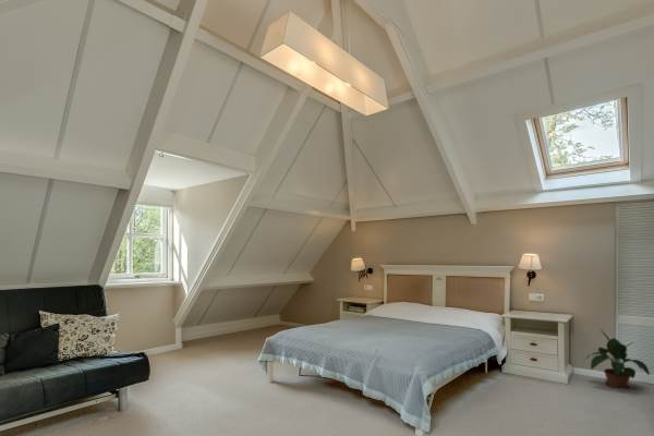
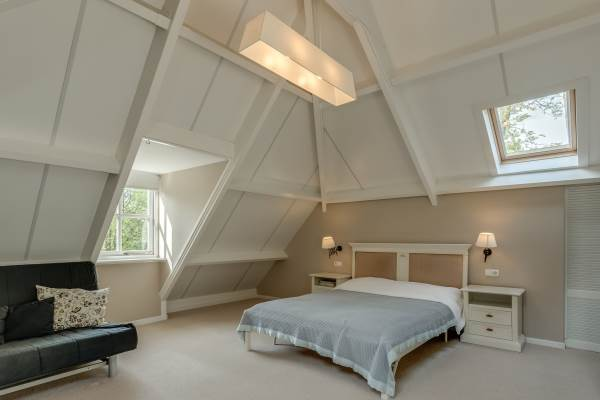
- potted plant (616, 358)
